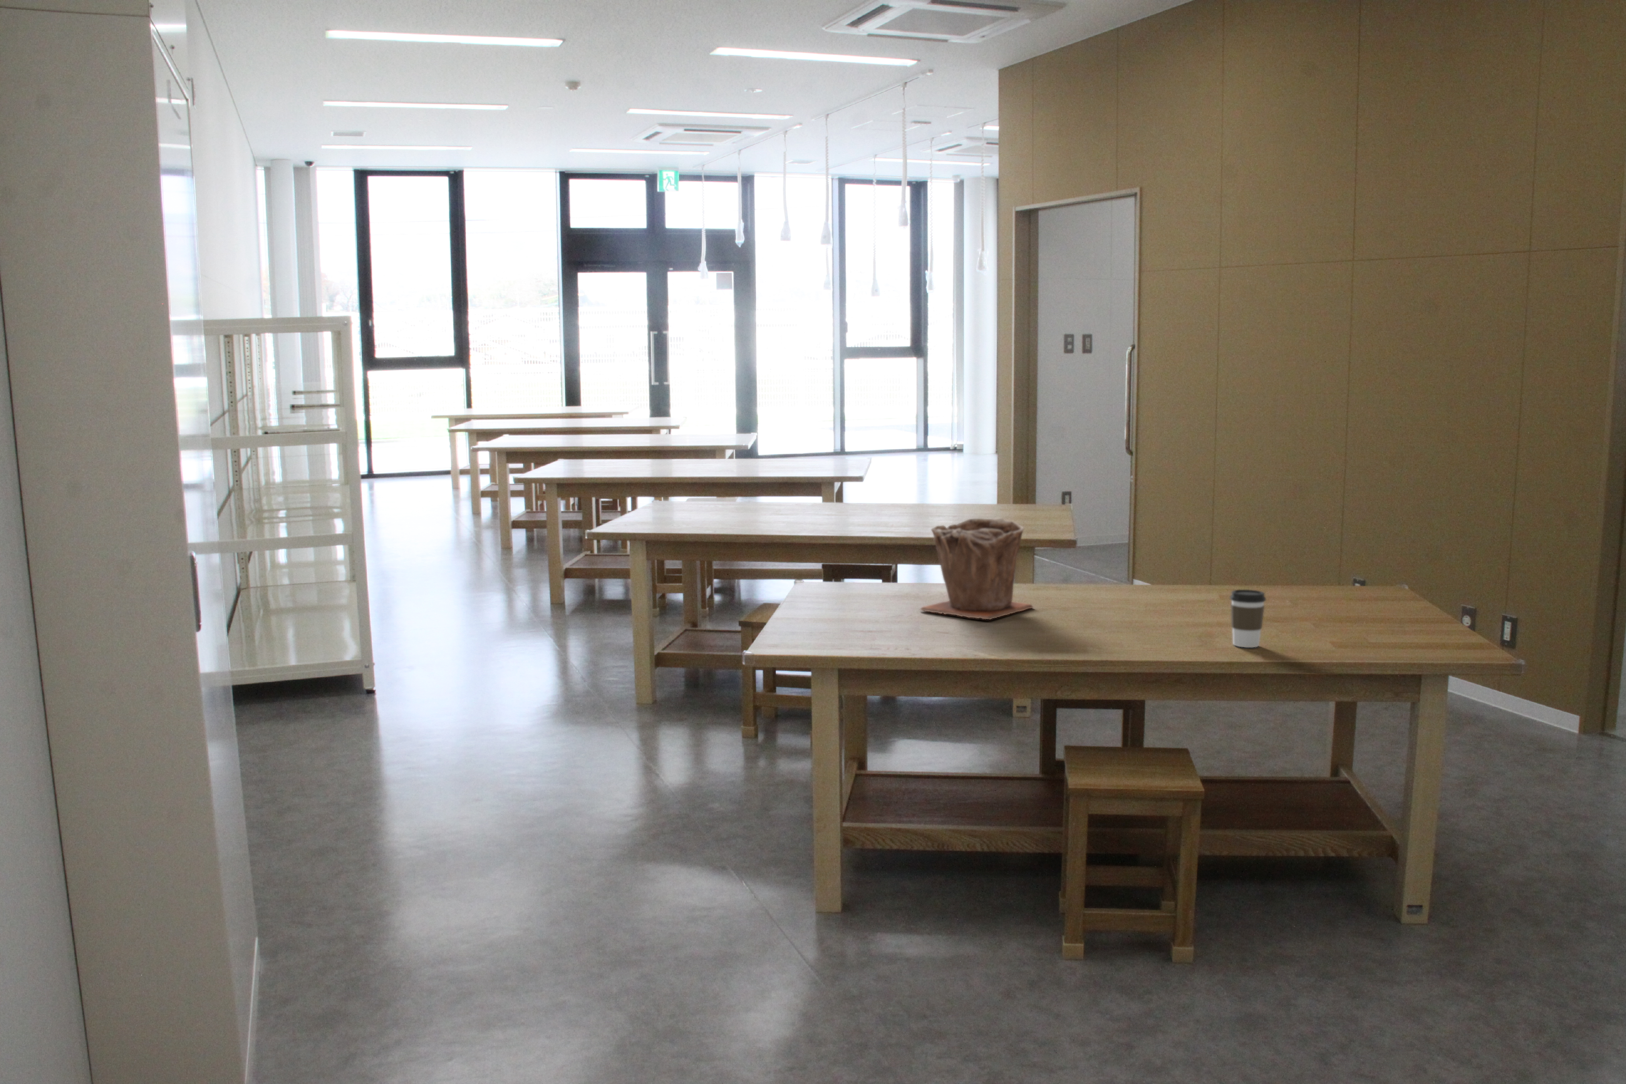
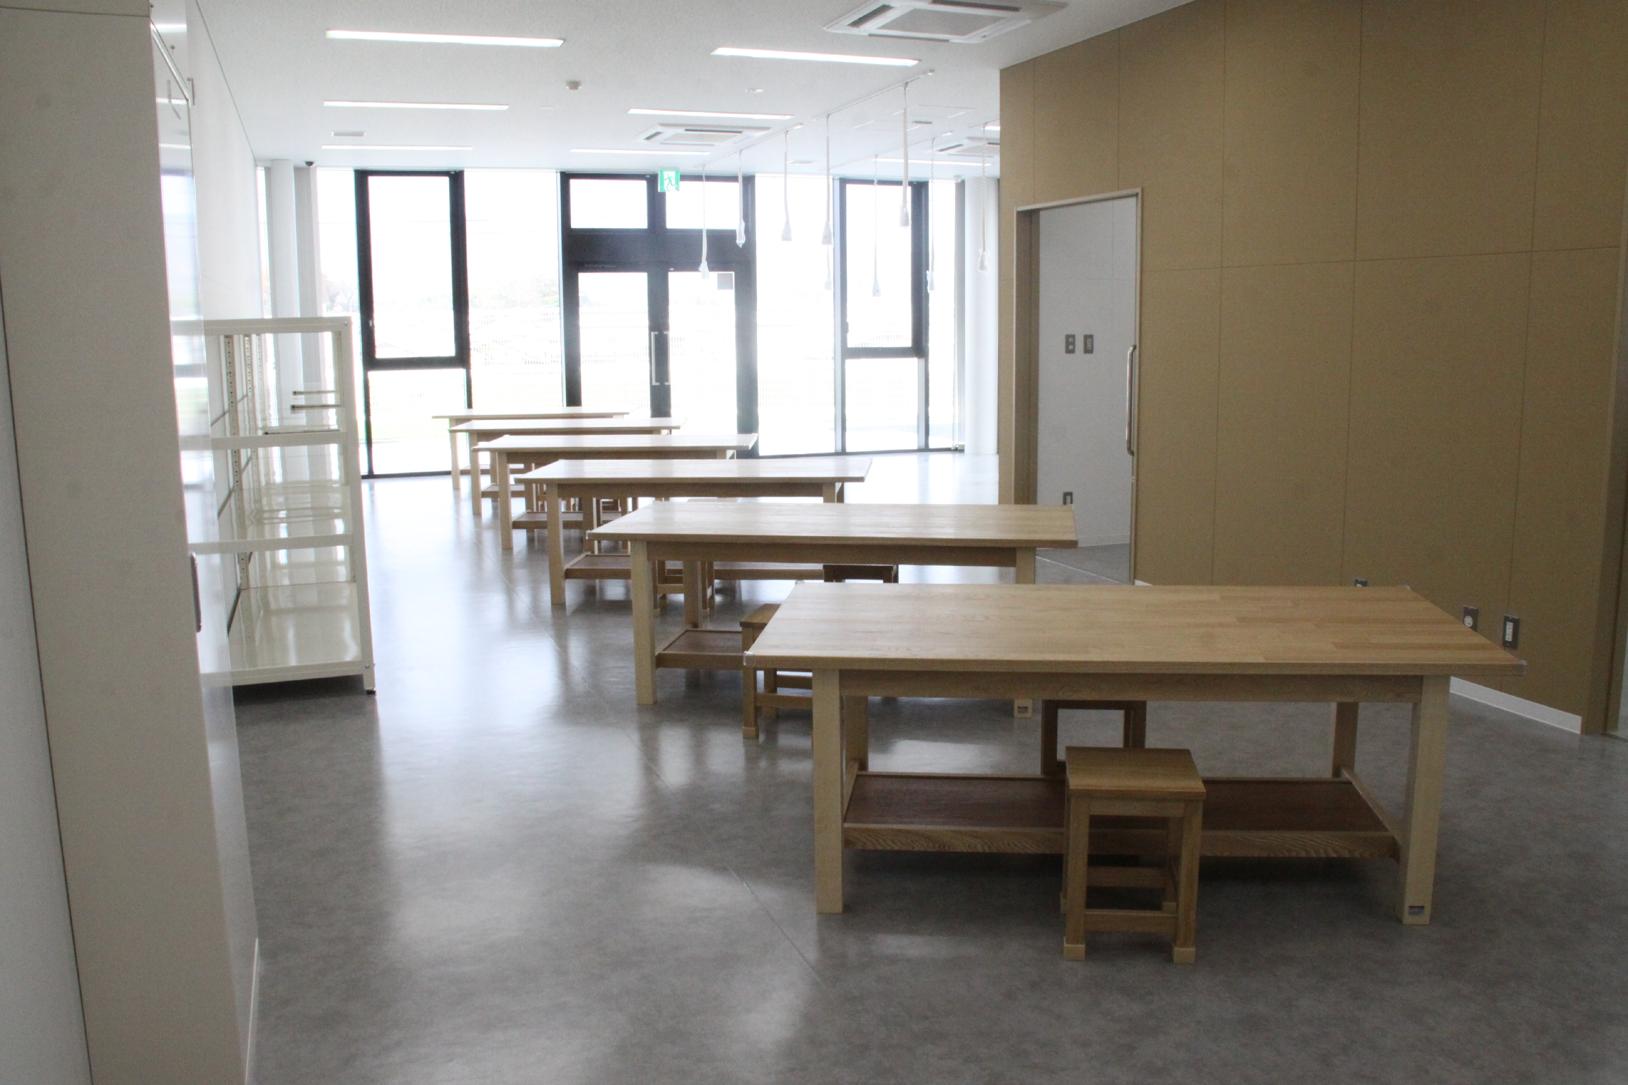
- coffee cup (1247, 618)
- plant pot (976, 566)
